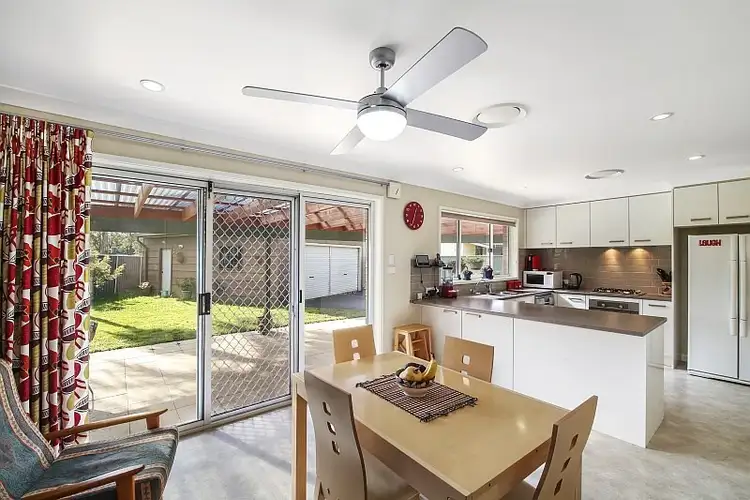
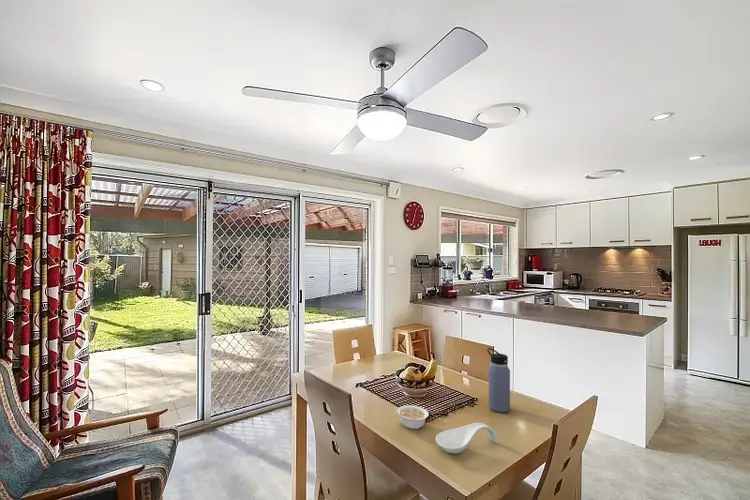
+ spoon rest (466, 436)
+ water bottle (498, 378)
+ legume (413, 417)
